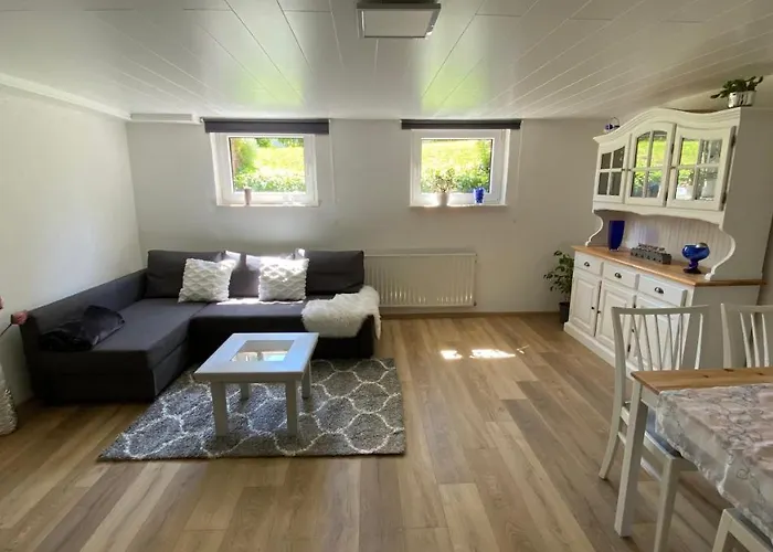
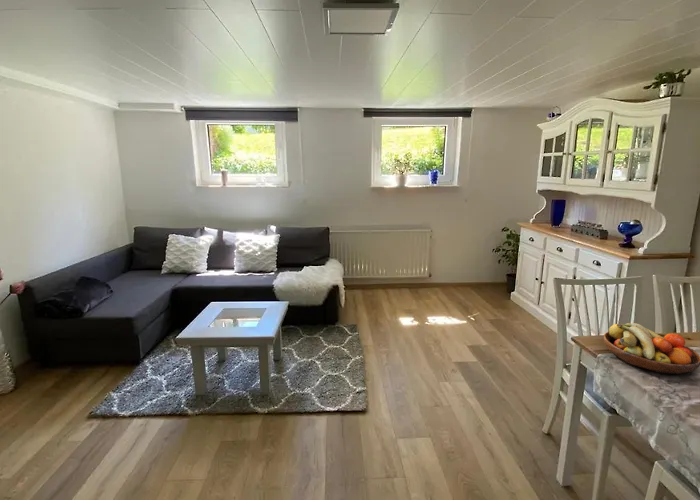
+ fruit bowl (649, 343)
